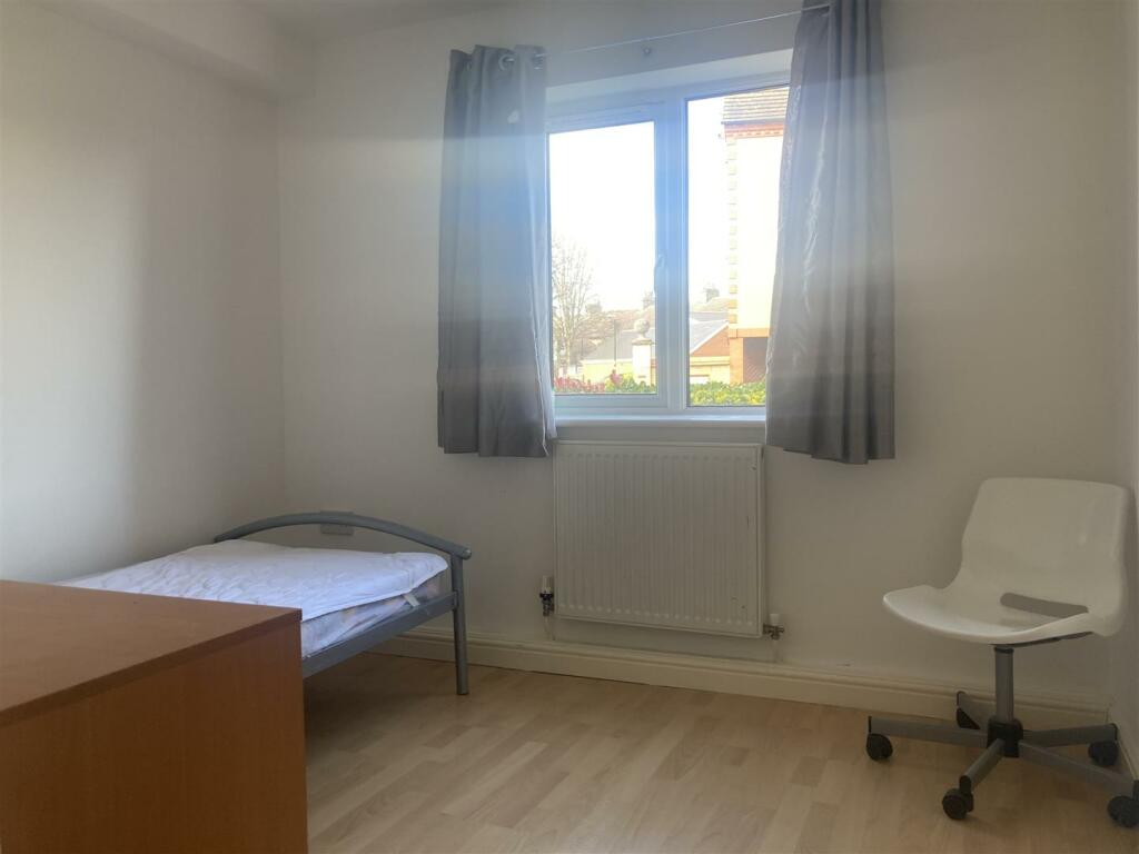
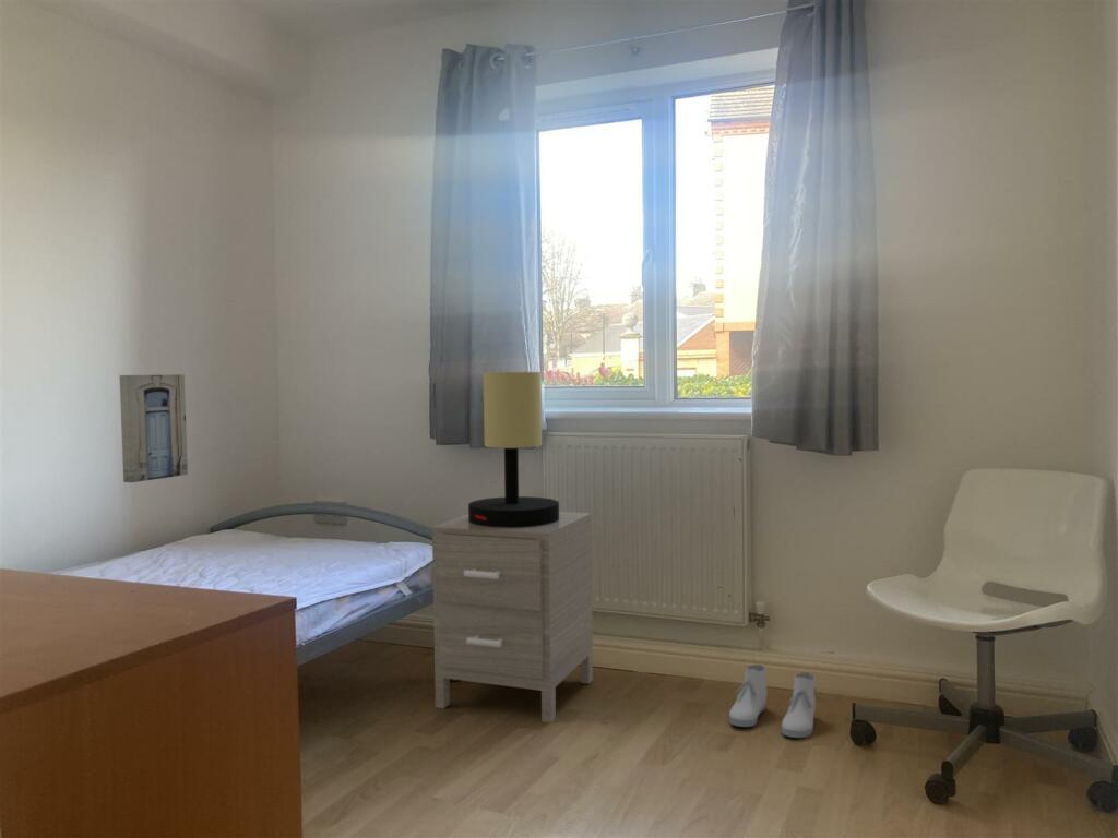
+ table lamp (512, 445)
+ boots (765, 697)
+ wall art (154, 427)
+ nightstand (511, 609)
